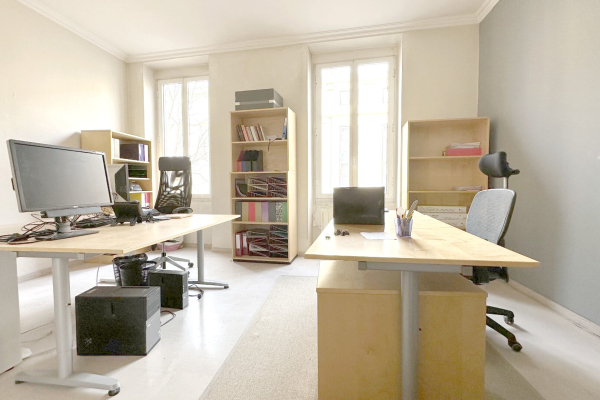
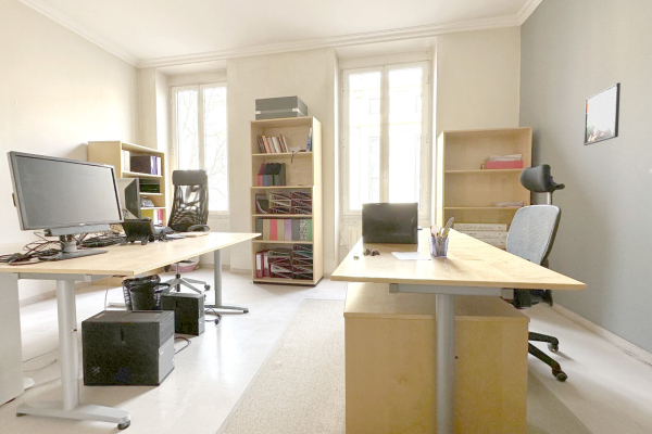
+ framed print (600, 116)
